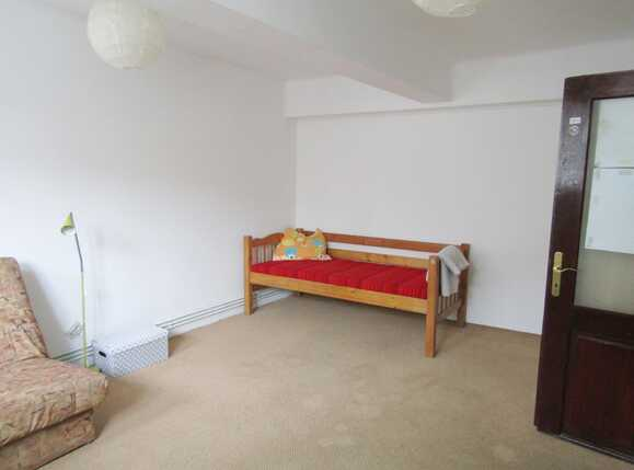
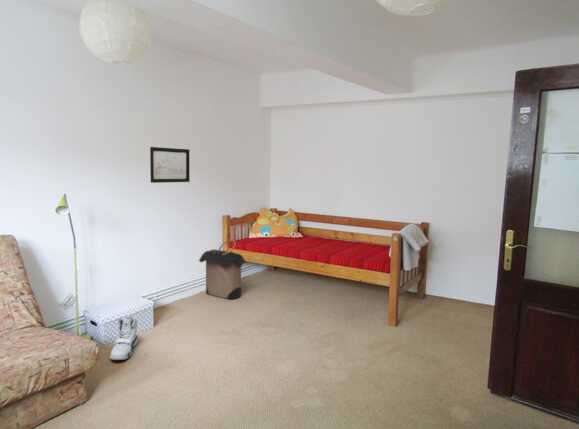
+ sneaker (124, 336)
+ wall art (170, 165)
+ laundry hamper (221, 267)
